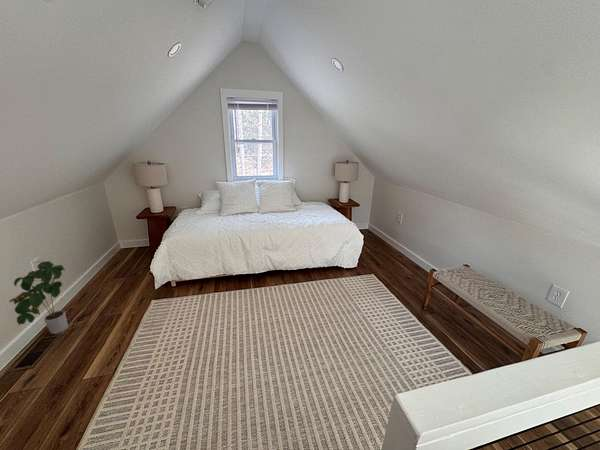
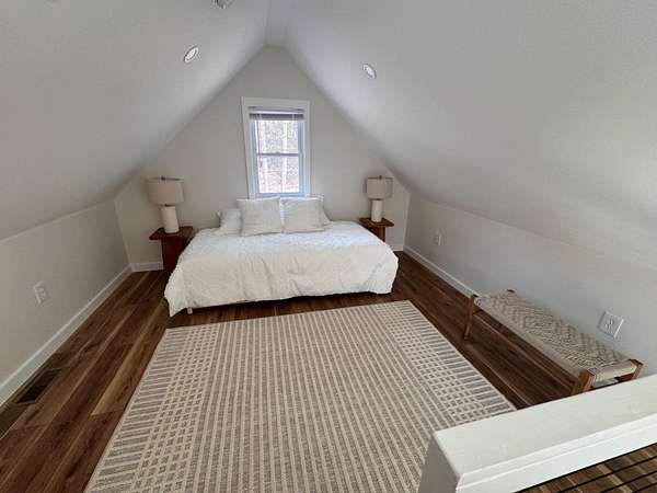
- potted plant (46, 300)
